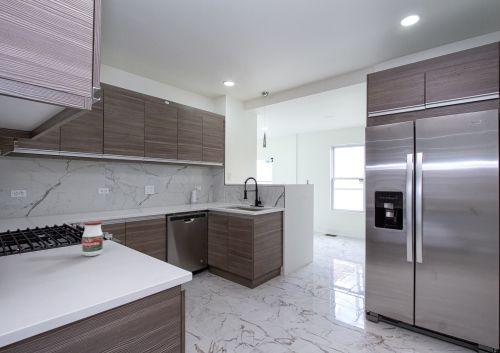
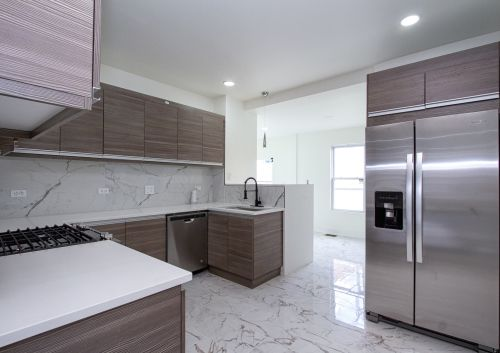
- jar (92, 238)
